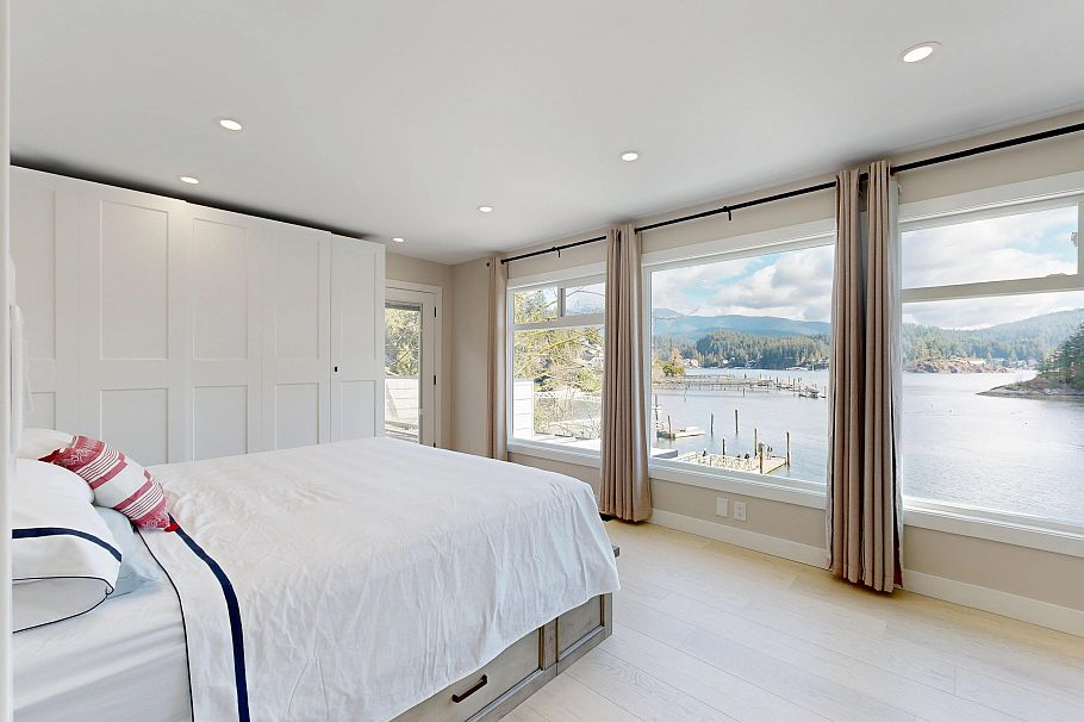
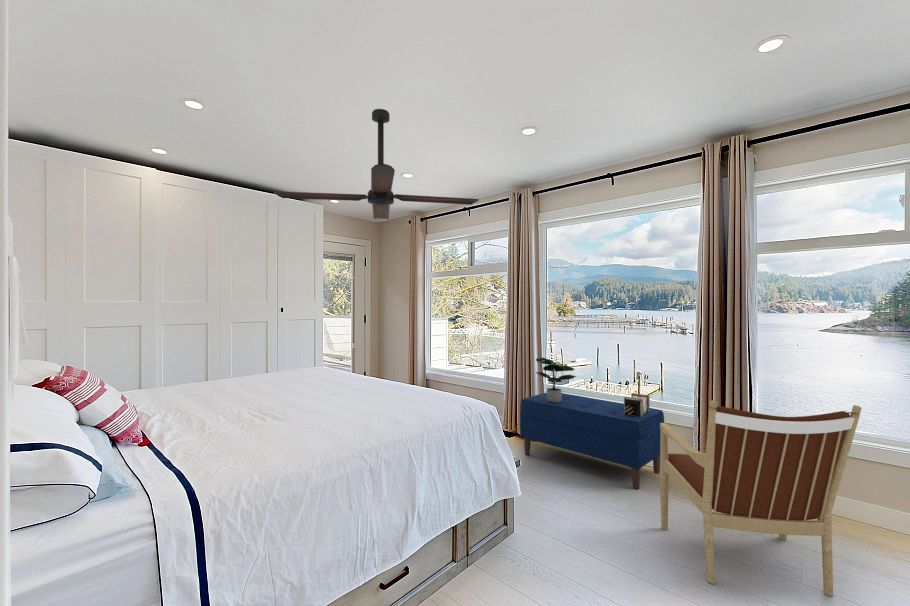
+ ceiling fan (380, 158)
+ armchair (748, 476)
+ lantern (637, 404)
+ bench (588, 433)
+ potted plant (554, 379)
